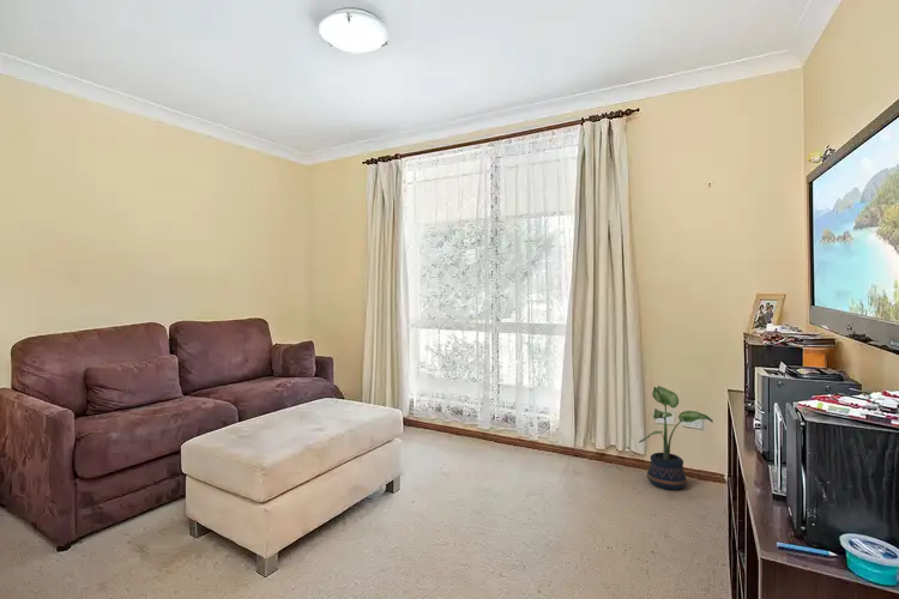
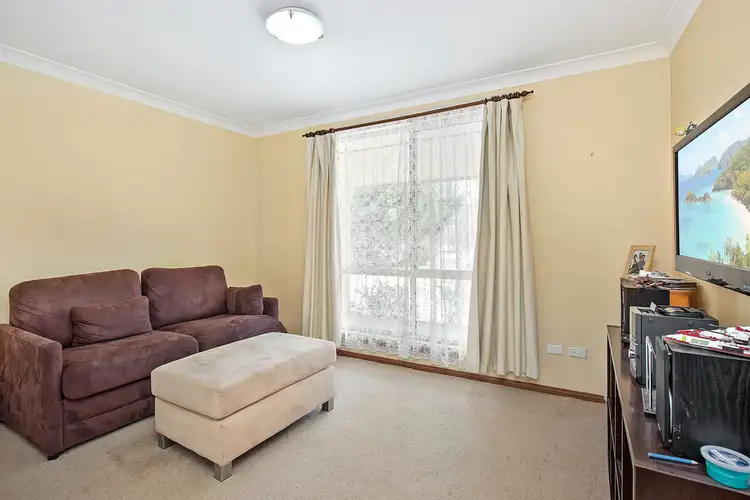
- potted plant (671, 435)
